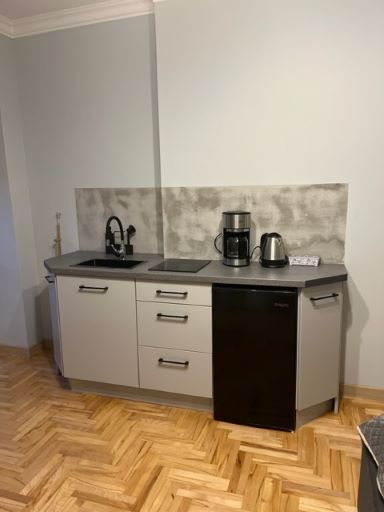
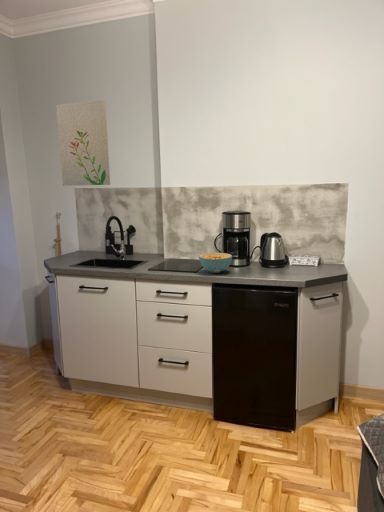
+ cereal bowl (215, 263)
+ wall art (83, 144)
